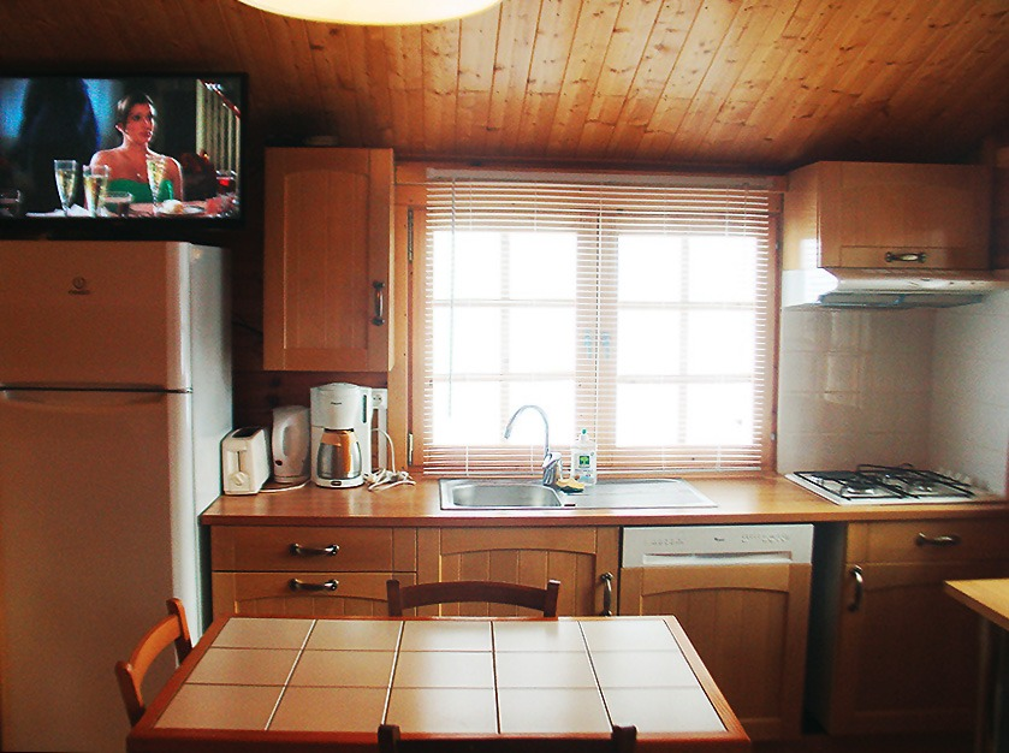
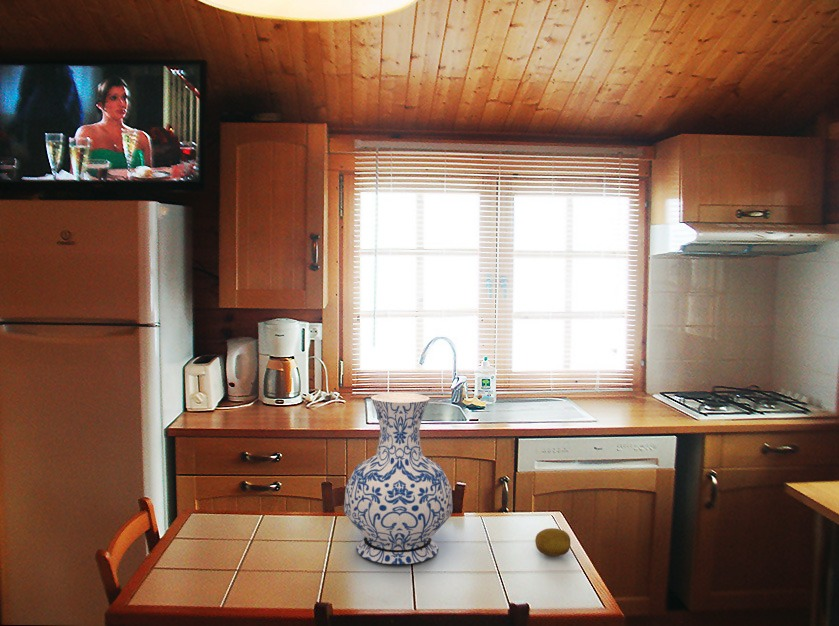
+ fruit (552, 542)
+ vase (398, 472)
